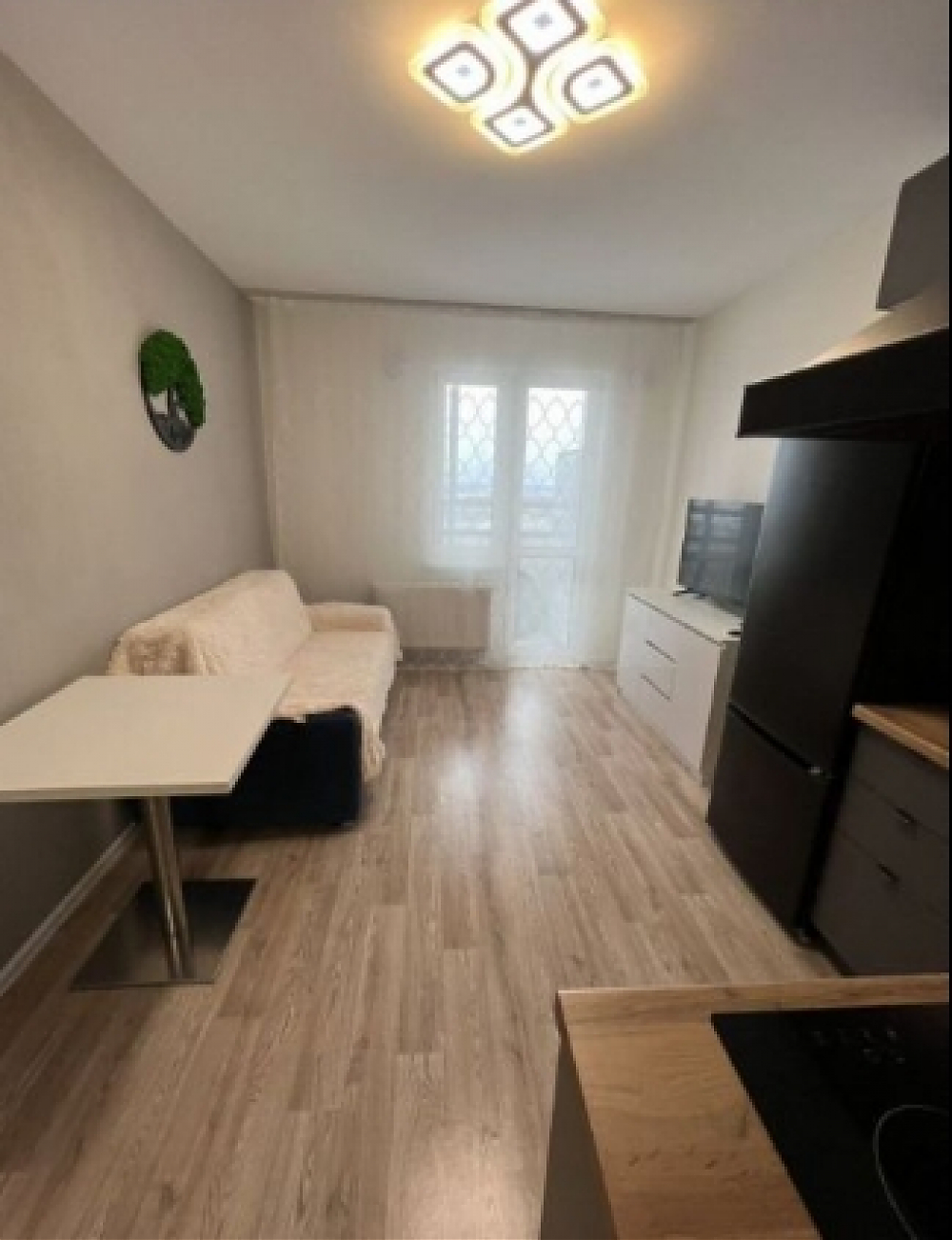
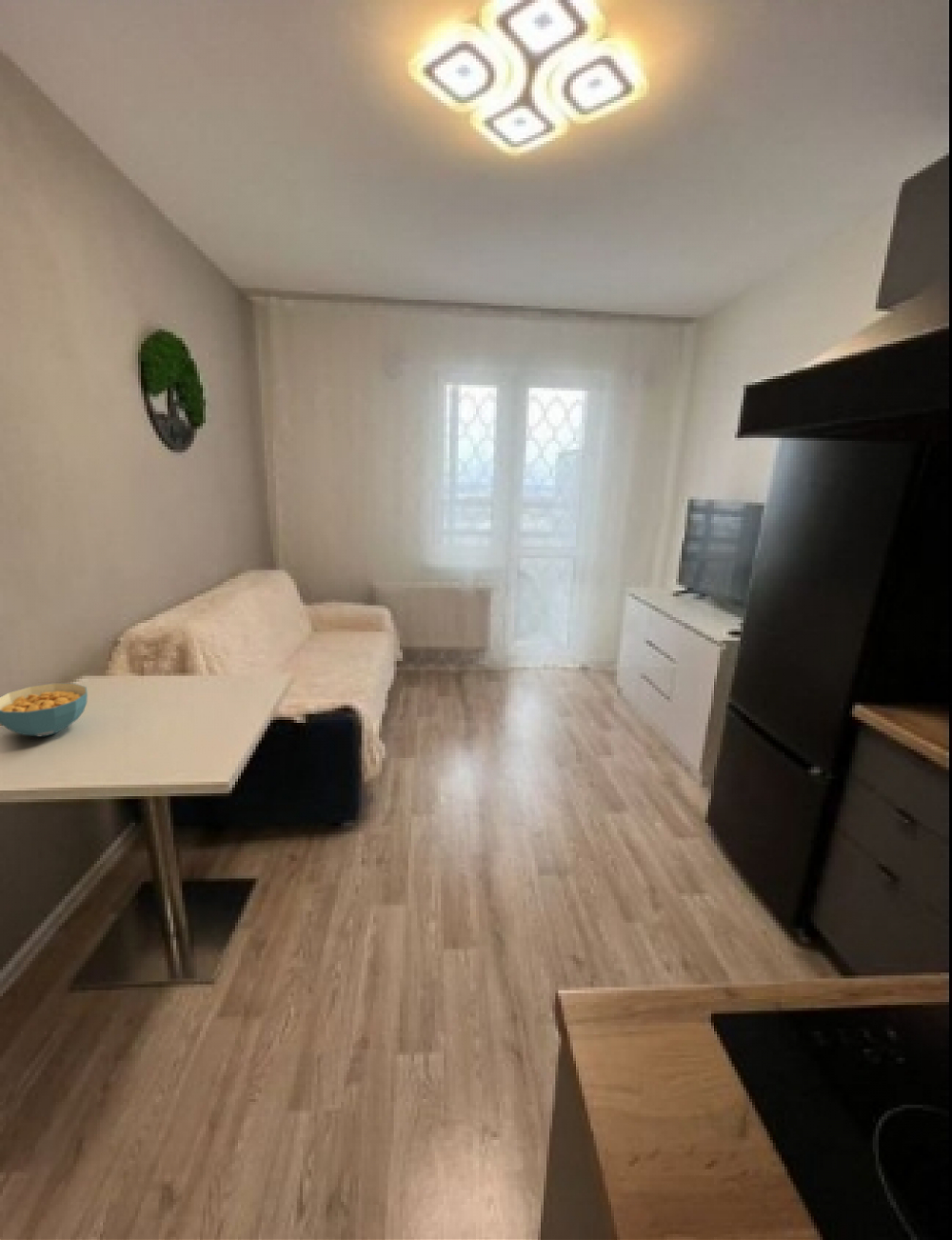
+ cereal bowl (44, 714)
